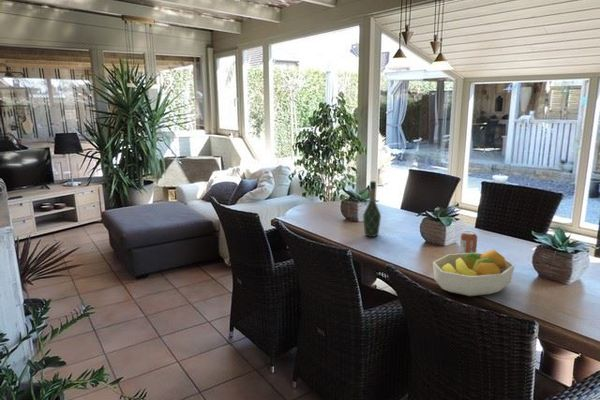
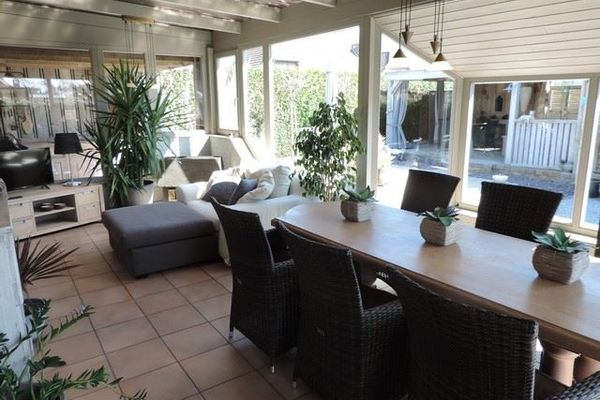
- wine bottle (372, 208)
- can (468, 244)
- fruit bowl (472, 269)
